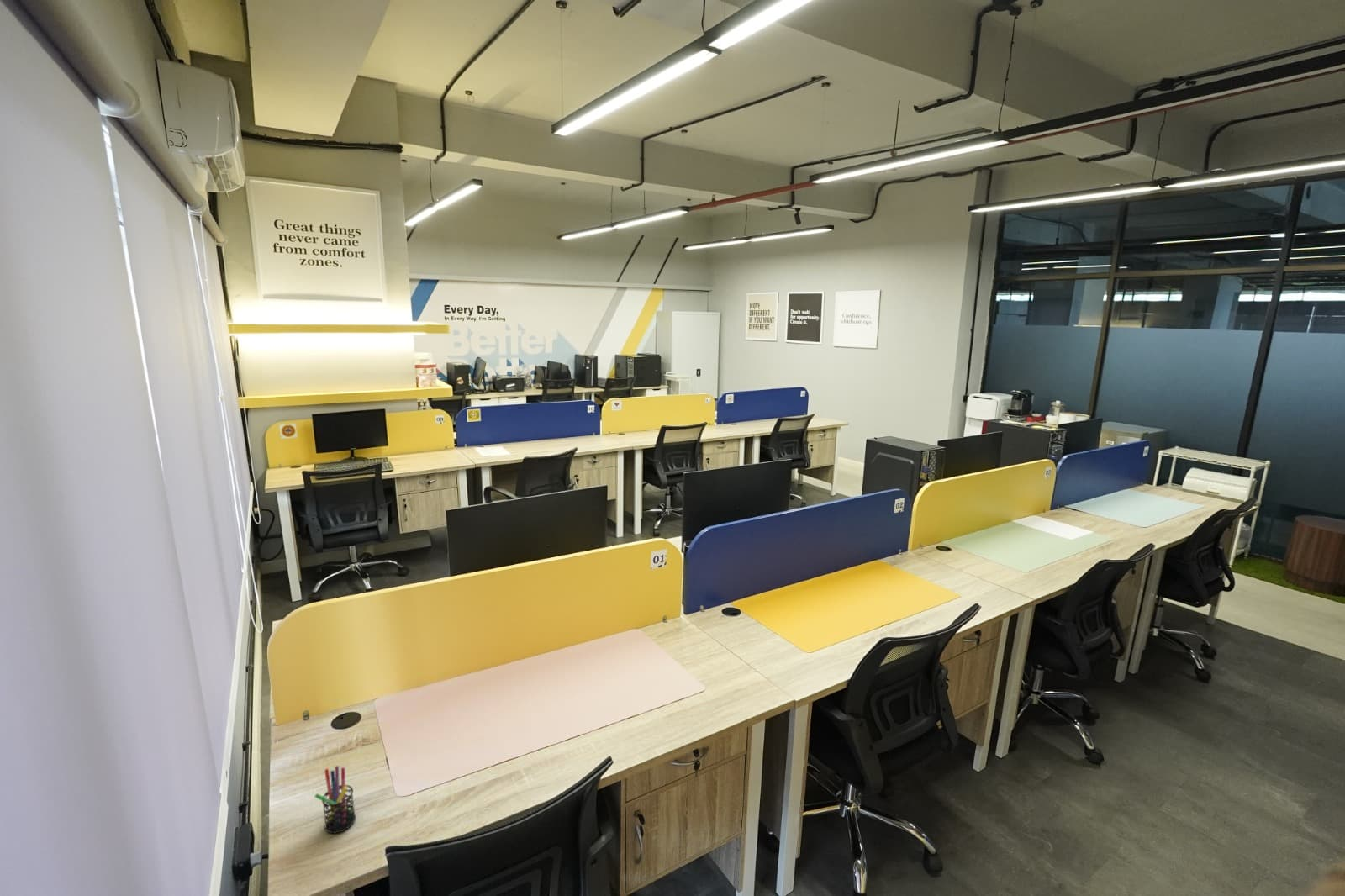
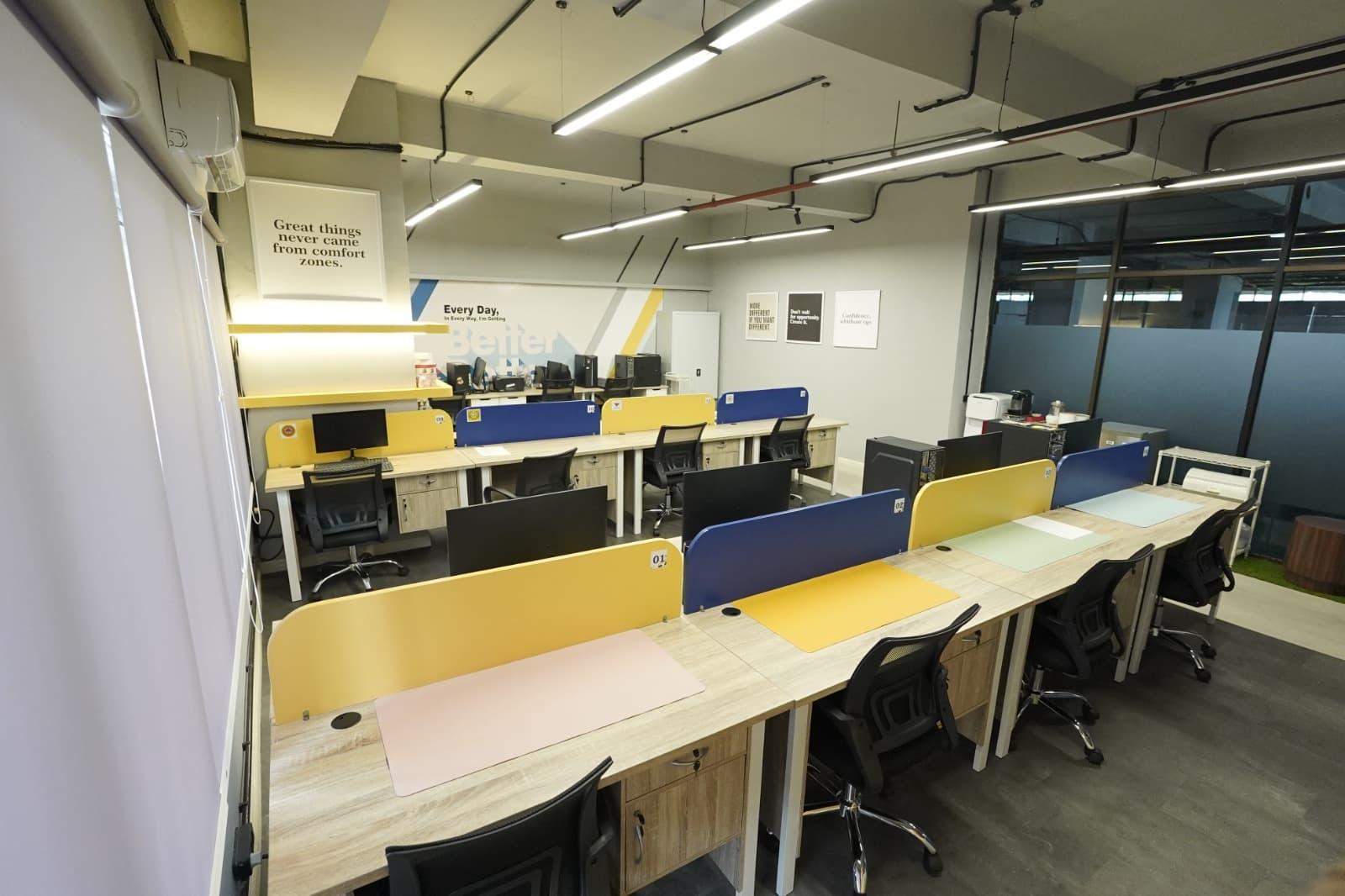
- pen holder (334, 799)
